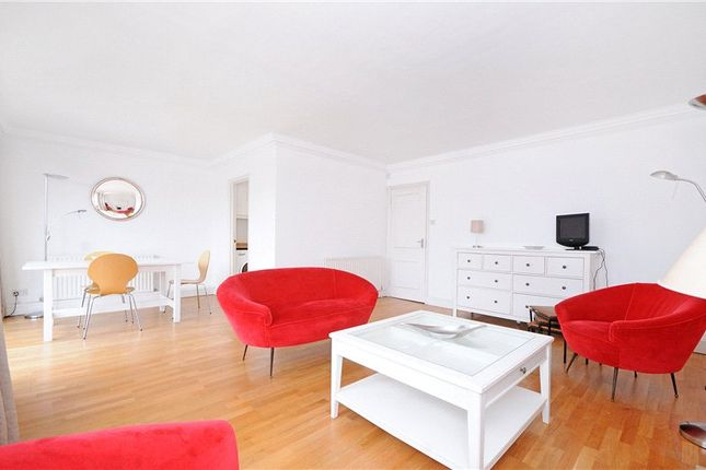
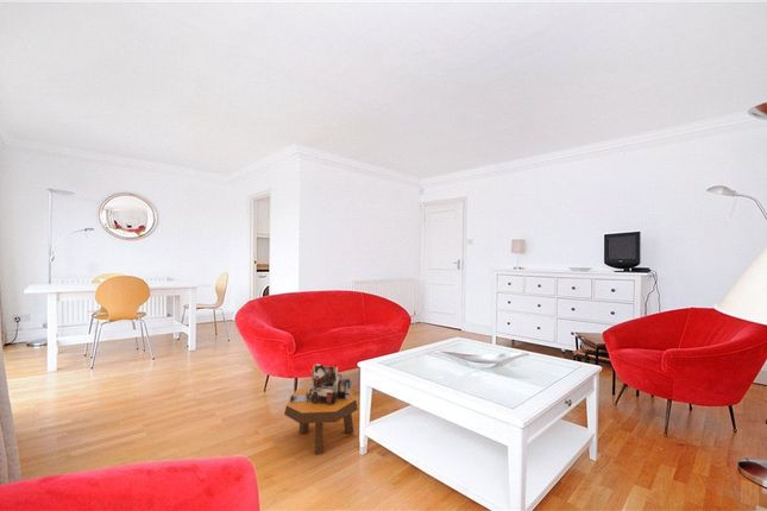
+ ruined building (321, 379)
+ footstool (320, 418)
